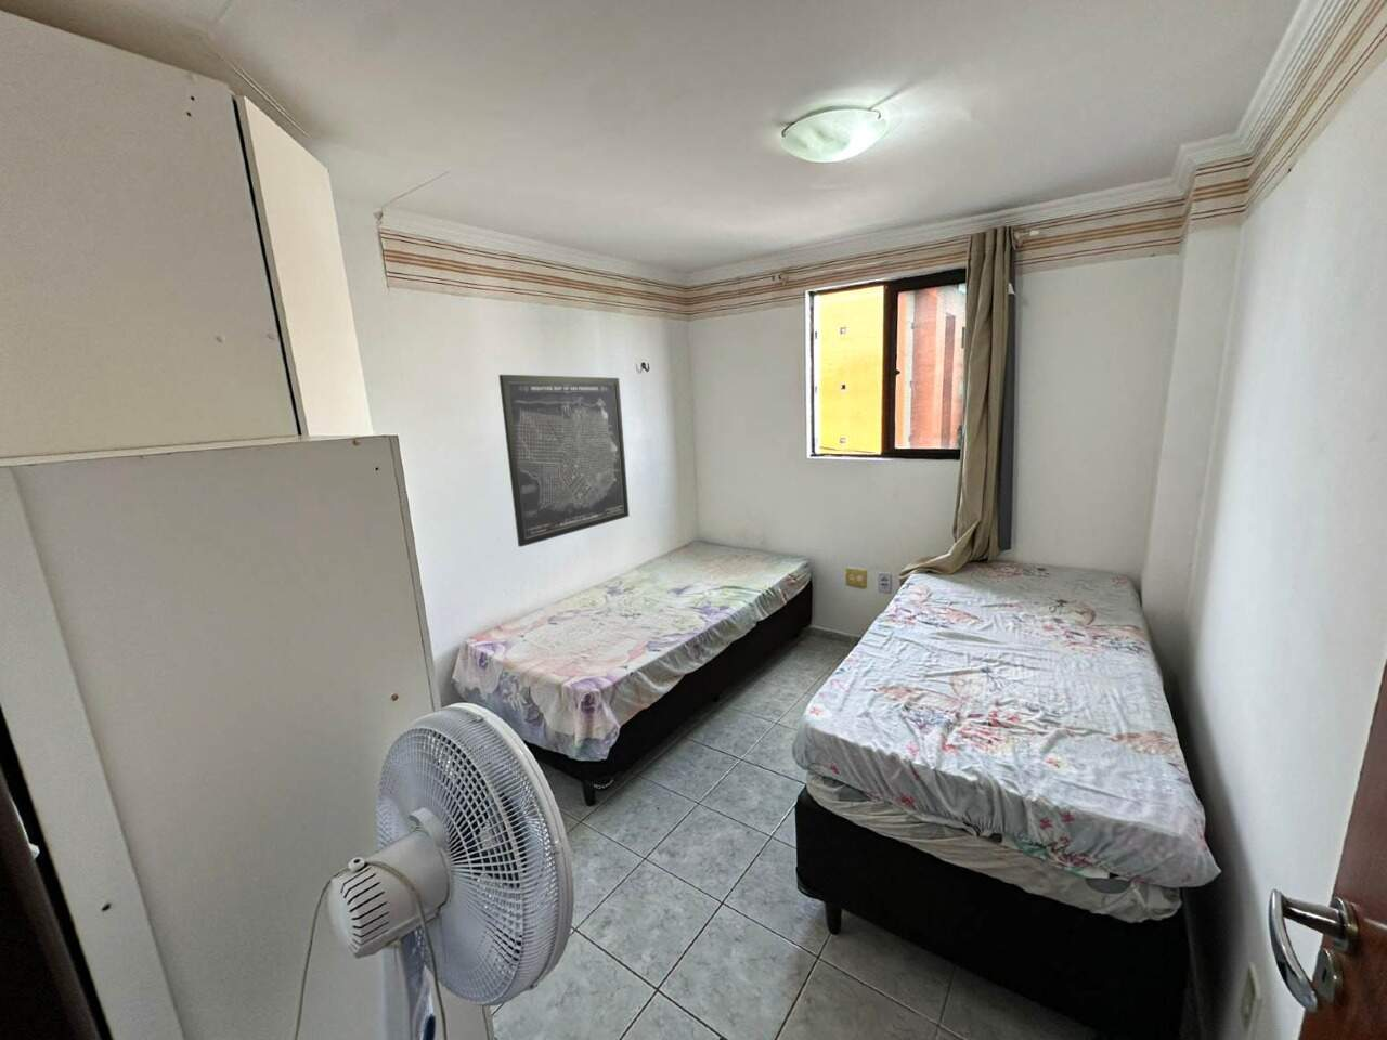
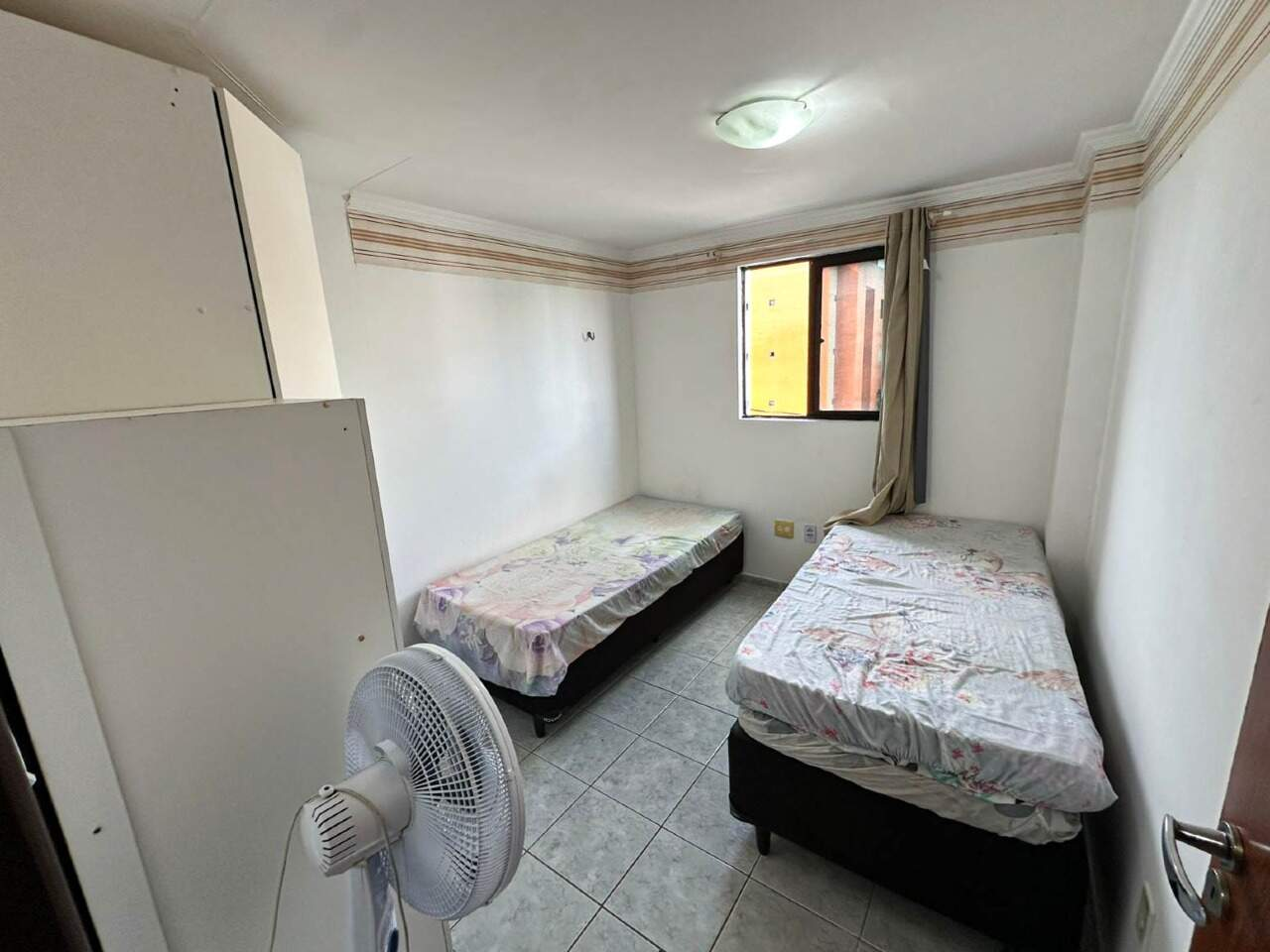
- wall art (572, 454)
